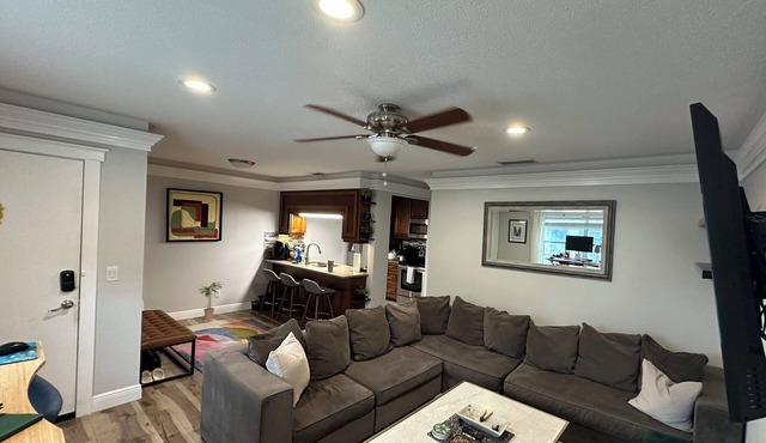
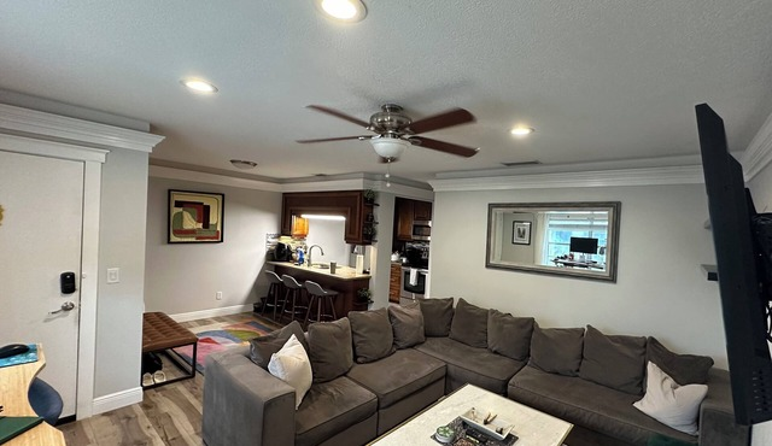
- potted plant (209, 299)
